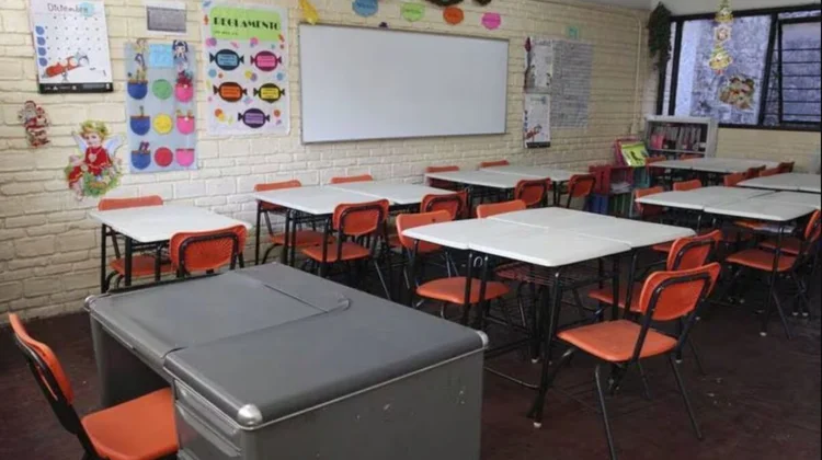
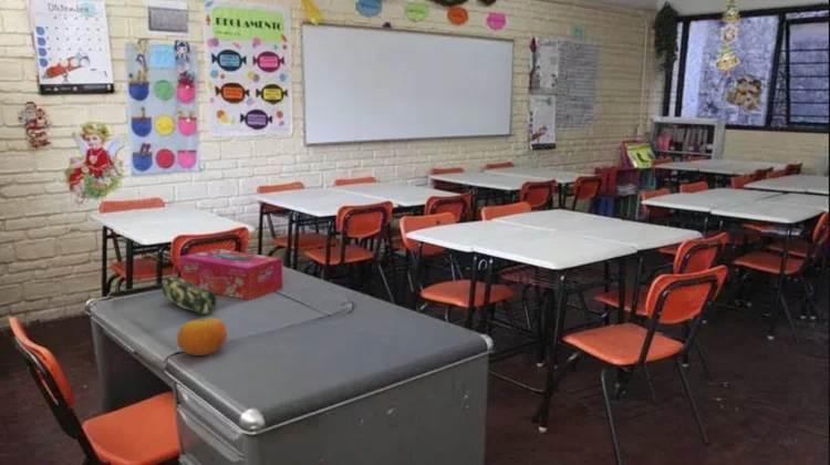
+ tissue box (230, 272)
+ fruit (201, 335)
+ pencil case (187, 294)
